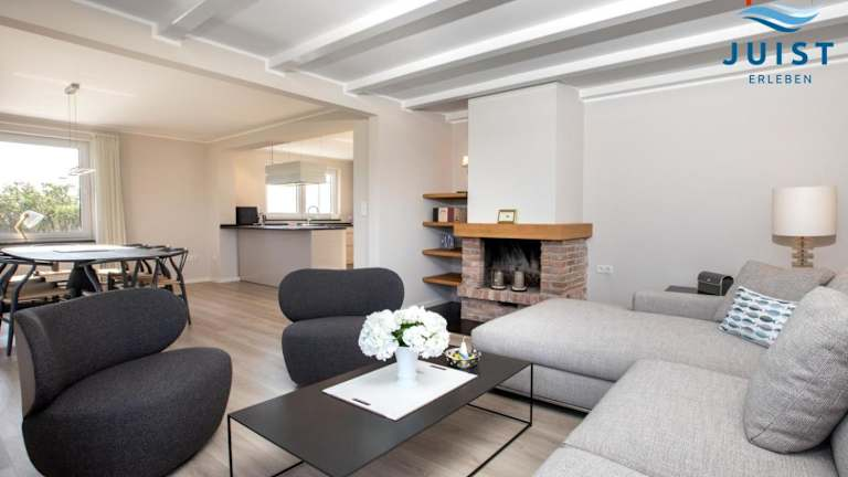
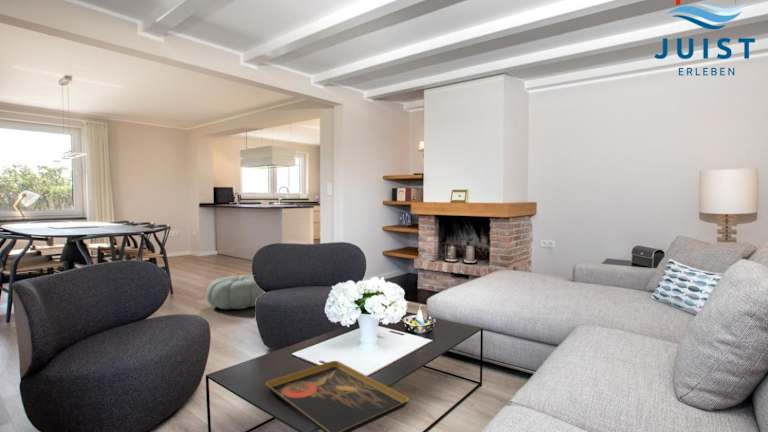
+ decorative tray (334, 393)
+ pouf (239, 291)
